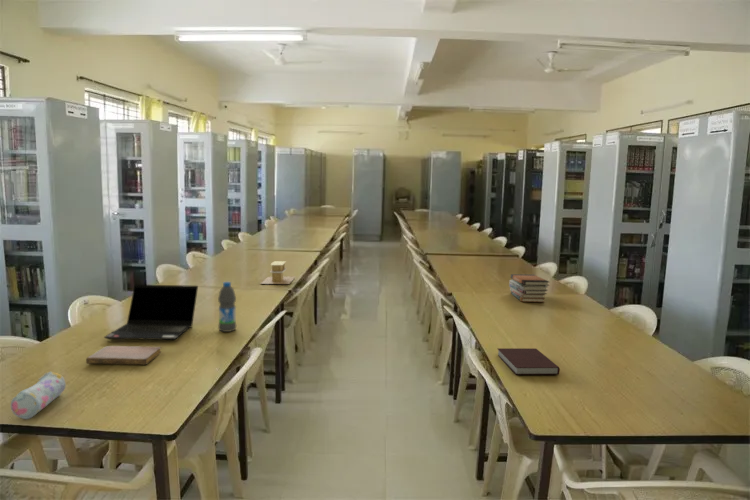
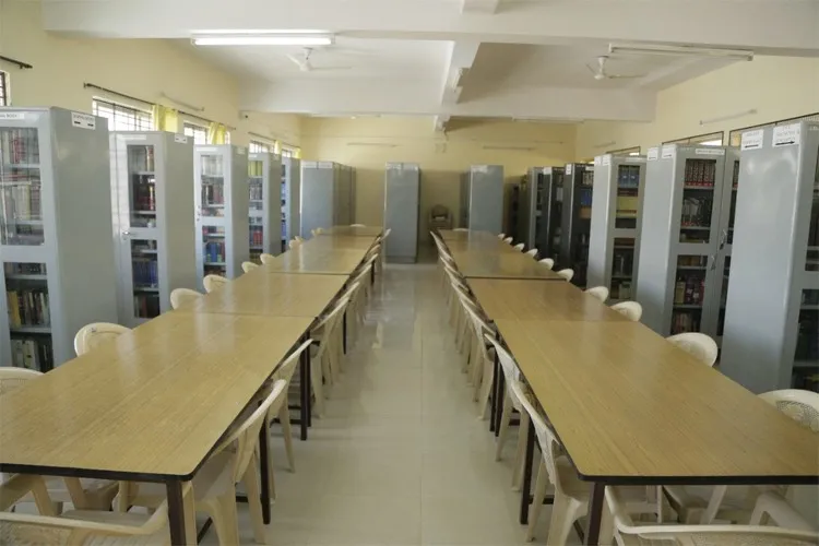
- notebook (125, 355)
- water bottle (227, 306)
- laptop computer (153, 311)
- book stack (528, 287)
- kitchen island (278, 271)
- pencil case (39, 393)
- notebook (526, 360)
